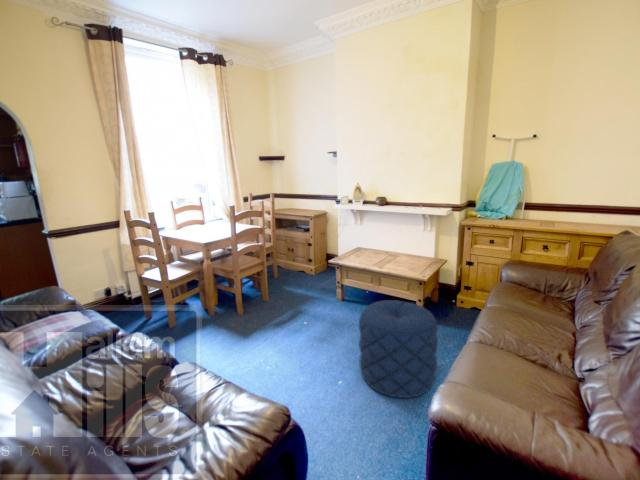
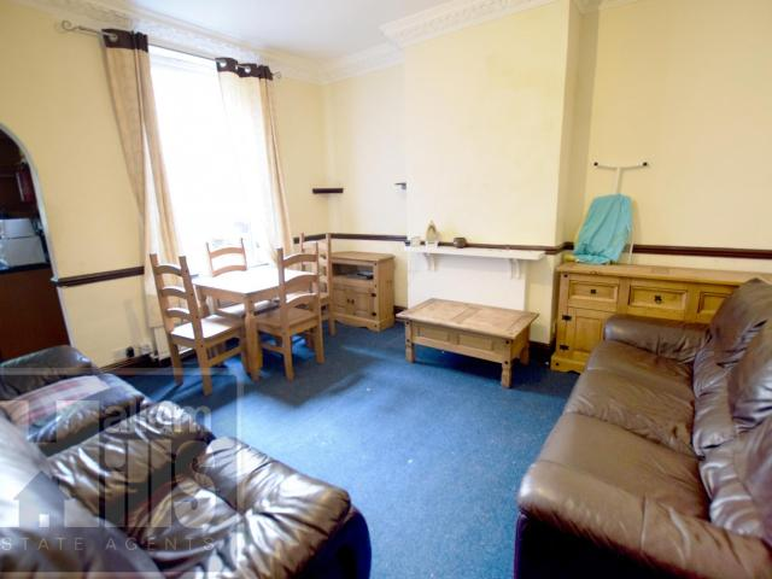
- pouf (397, 343)
